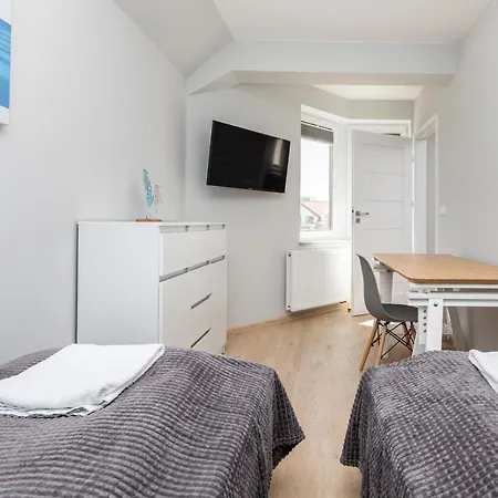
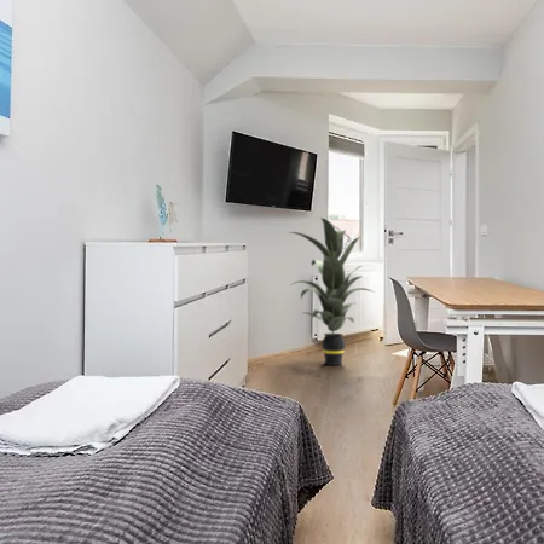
+ indoor plant (328, 291)
